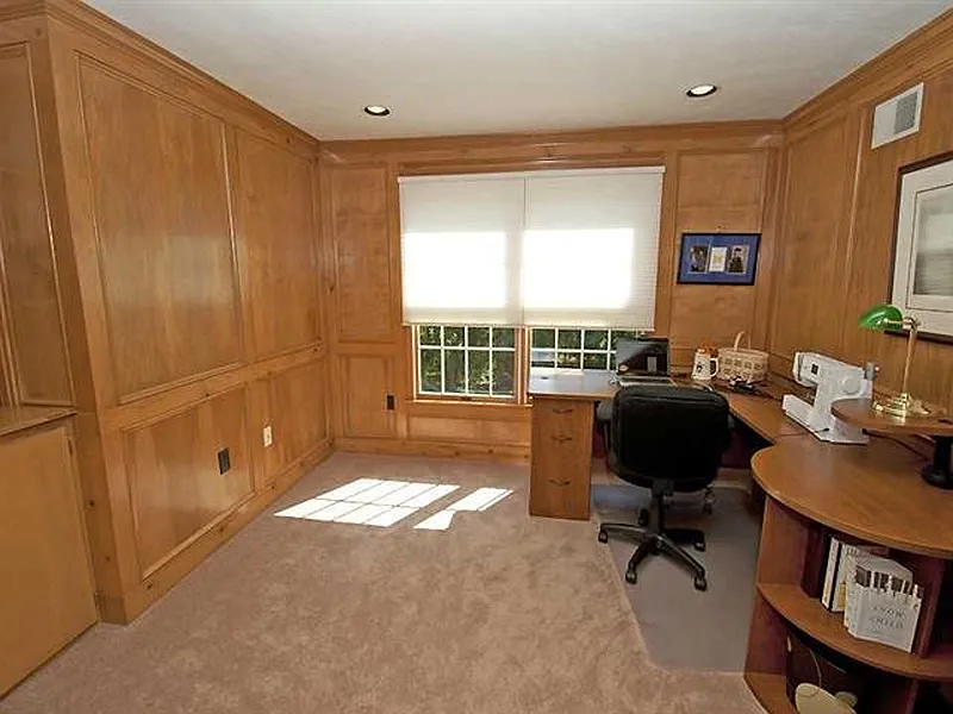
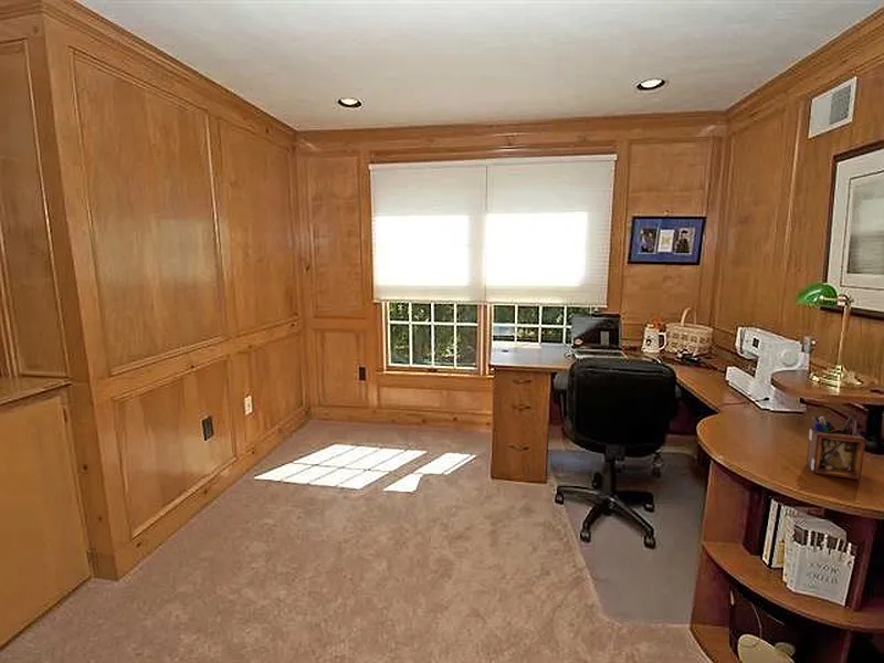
+ desk organizer (834, 444)
